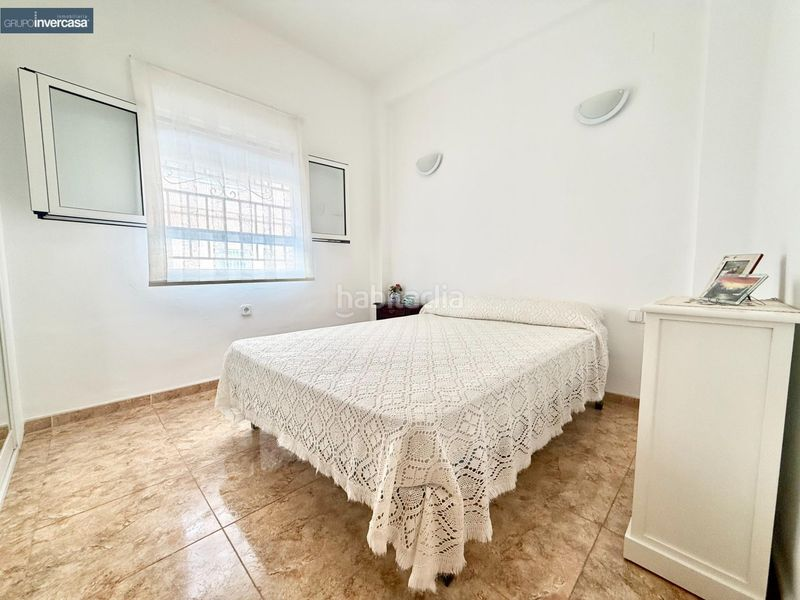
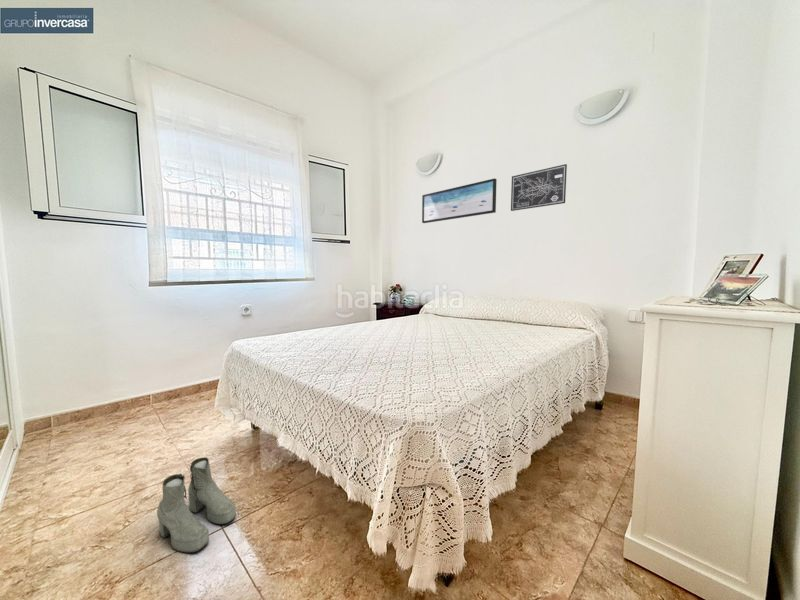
+ wall art (455, 203)
+ boots (196, 498)
+ wall art (537, 189)
